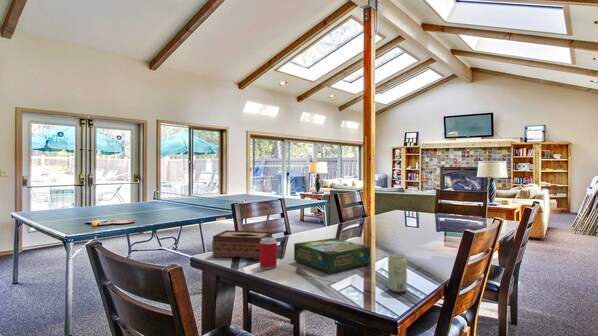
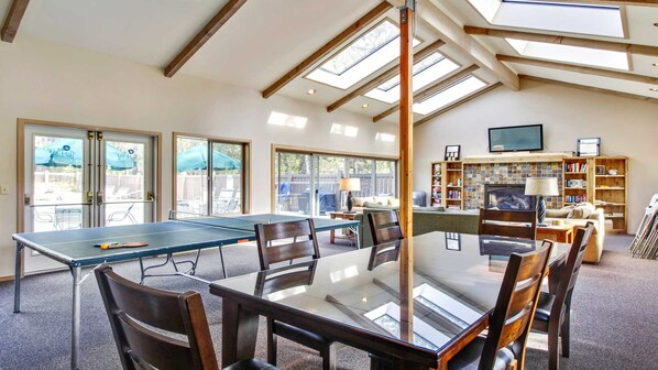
- board game (331, 253)
- tissue box (243, 244)
- beverage can (268, 252)
- beverage can (397, 272)
